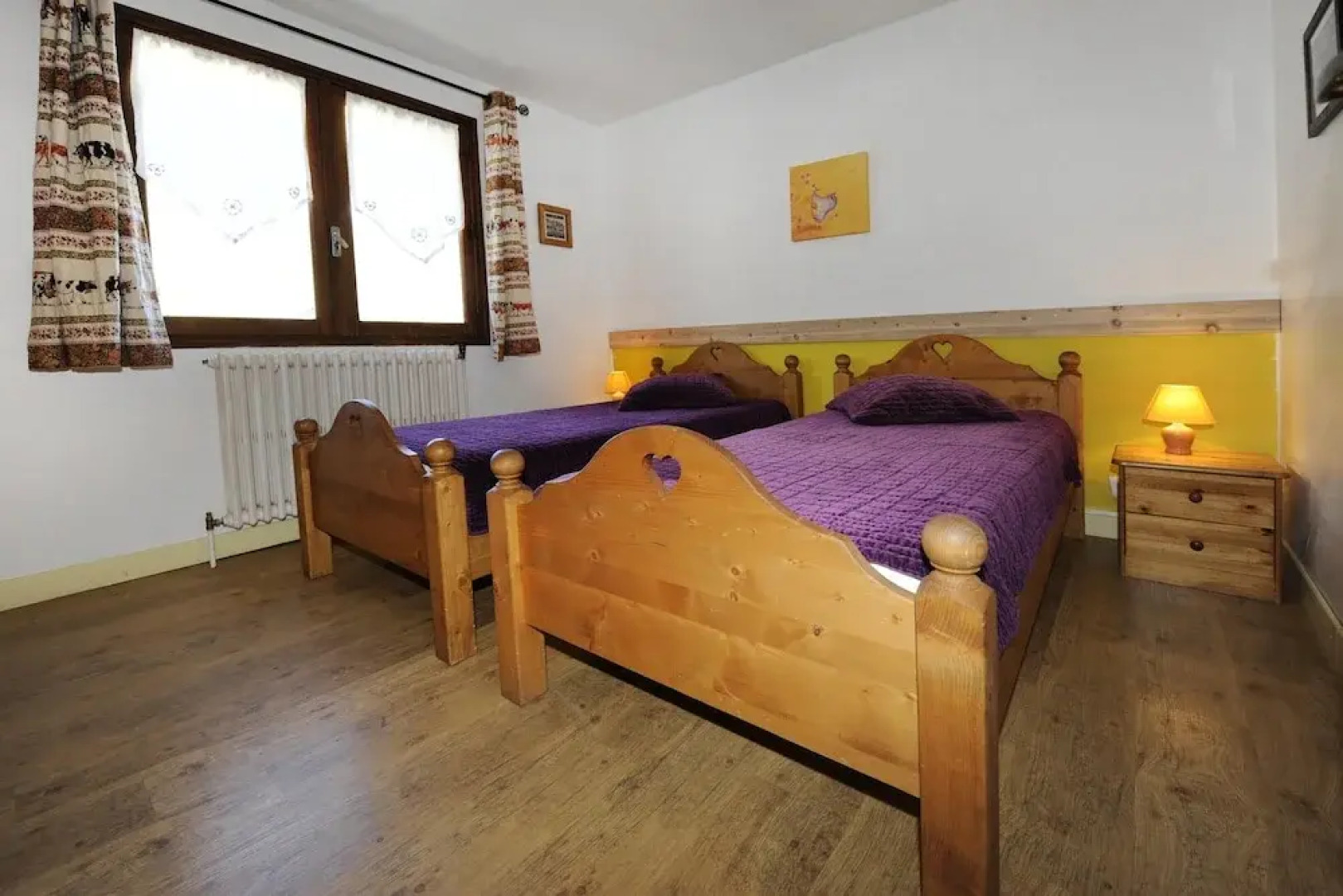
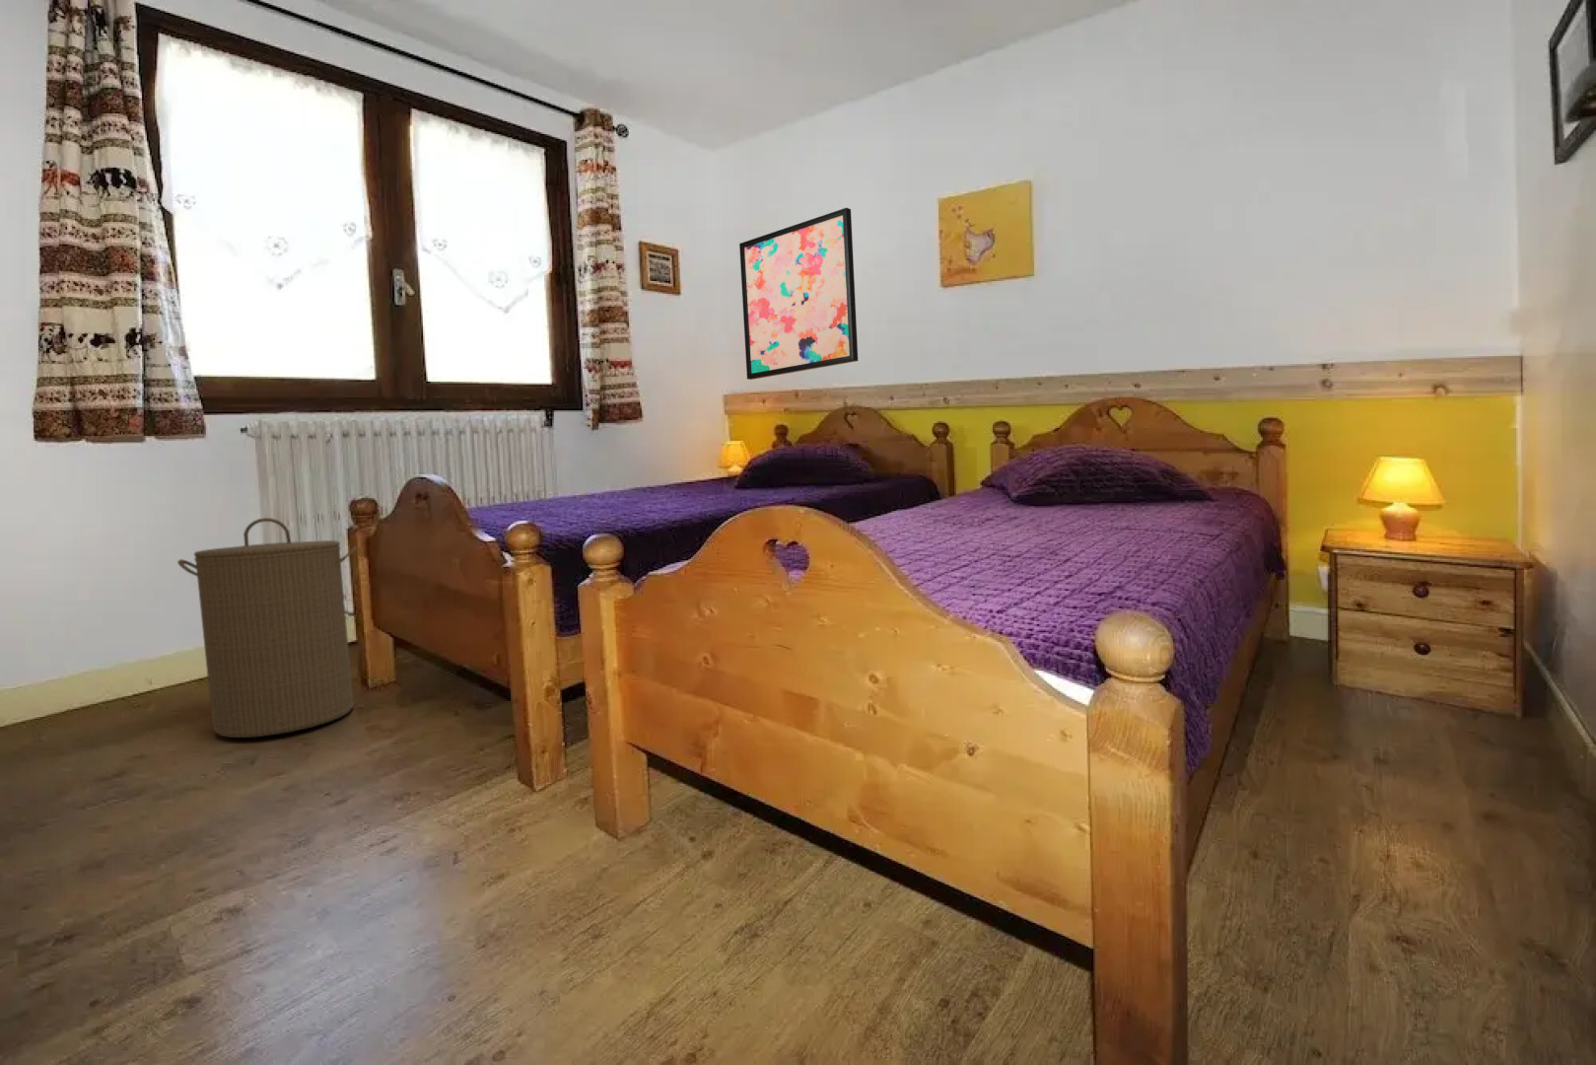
+ laundry hamper (277, 618)
+ wall art (795, 298)
